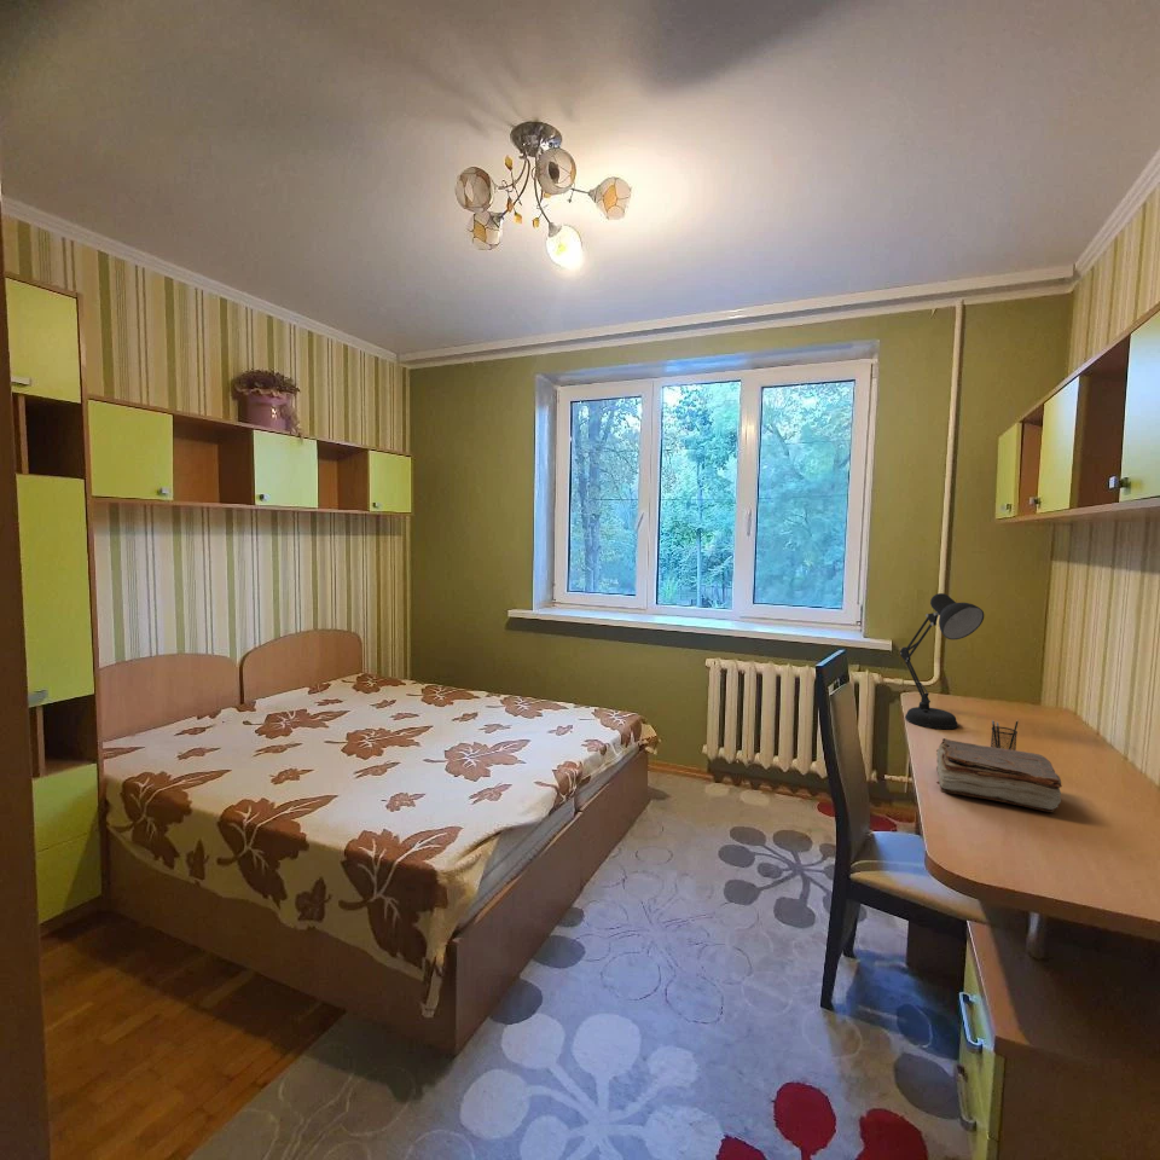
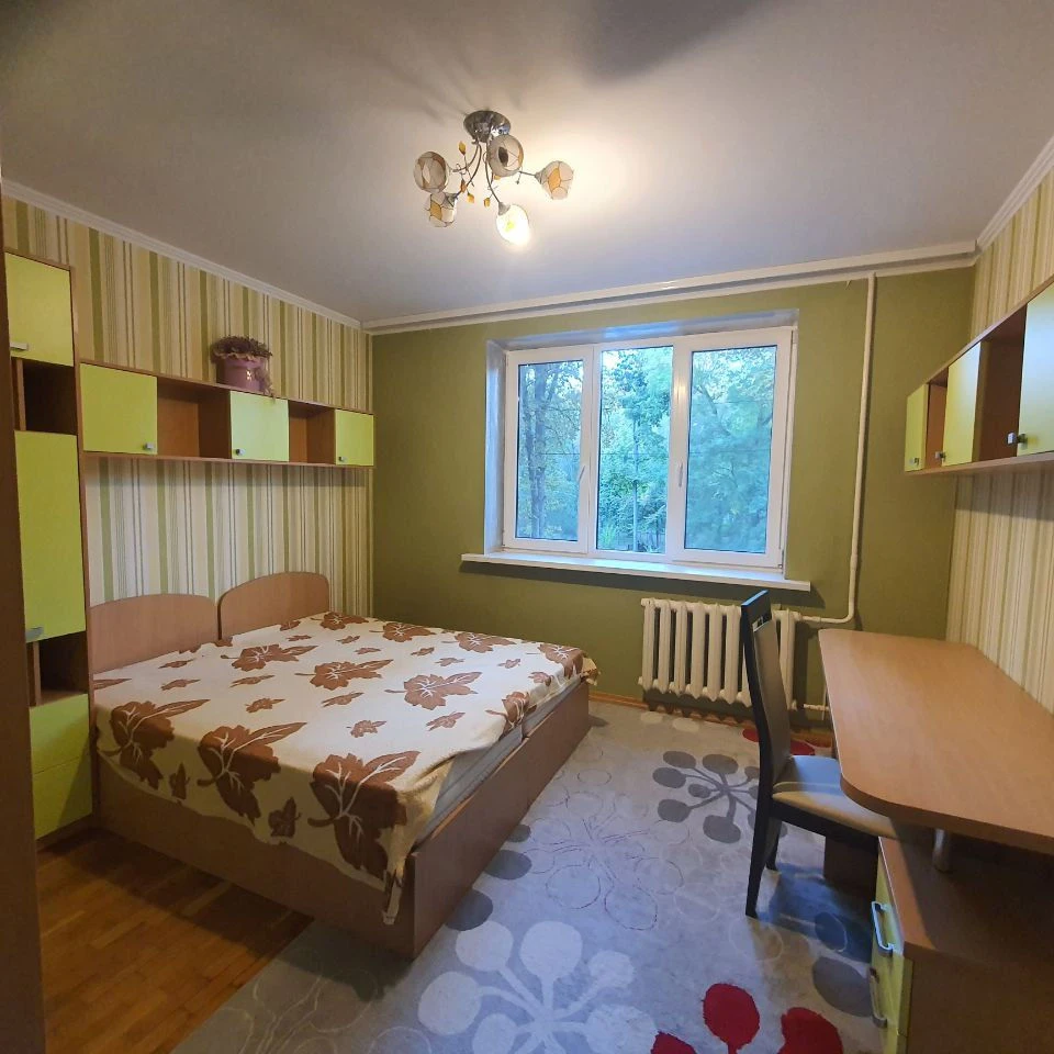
- book (992, 772)
- desk lamp (917, 645)
- pencil holder (1003, 737)
